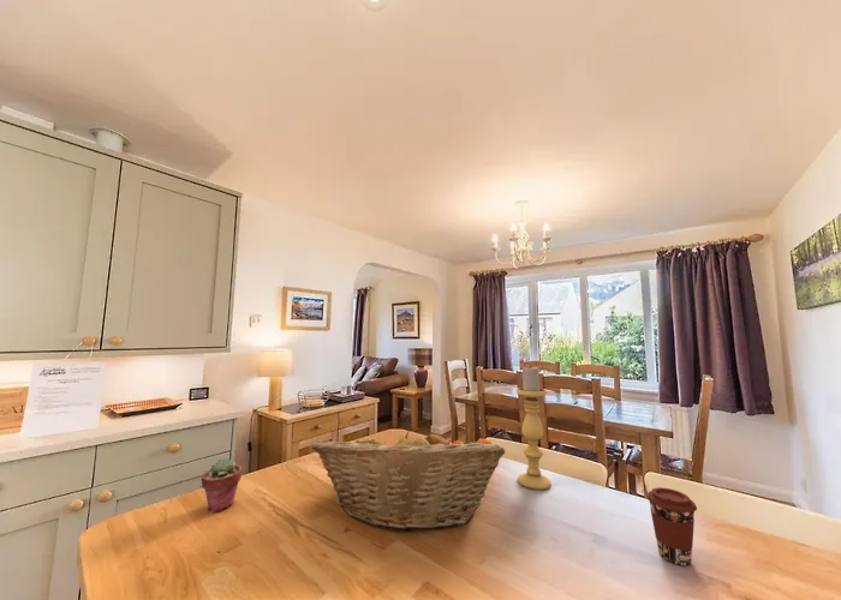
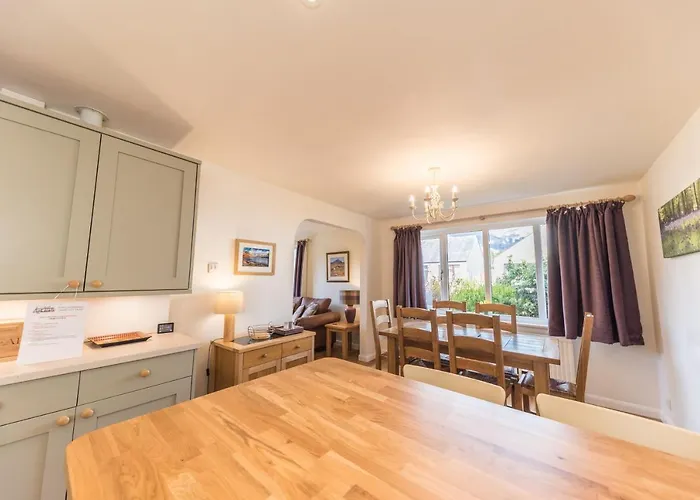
- candle holder (532, 422)
- coffee cup (672, 524)
- potted succulent (221, 481)
- fruit basket (407, 463)
